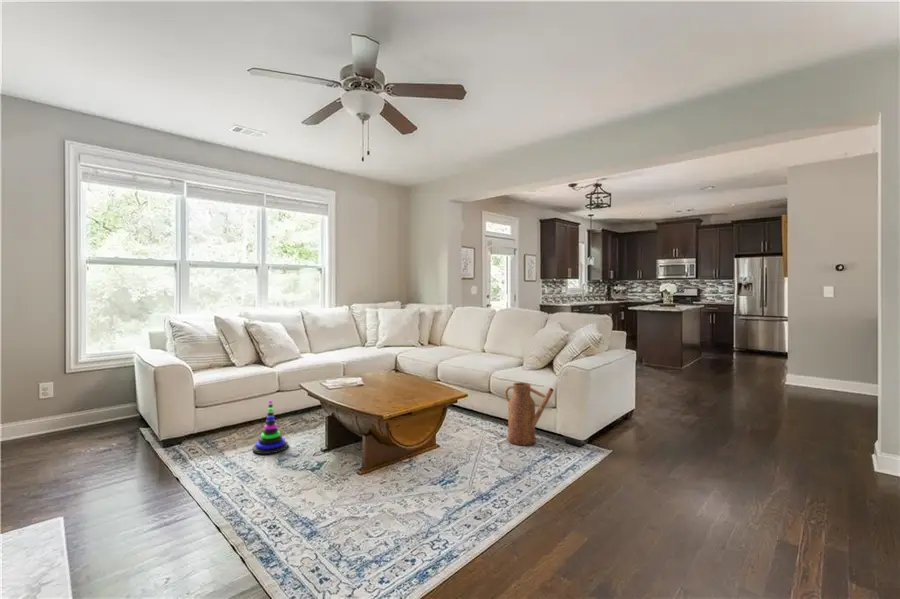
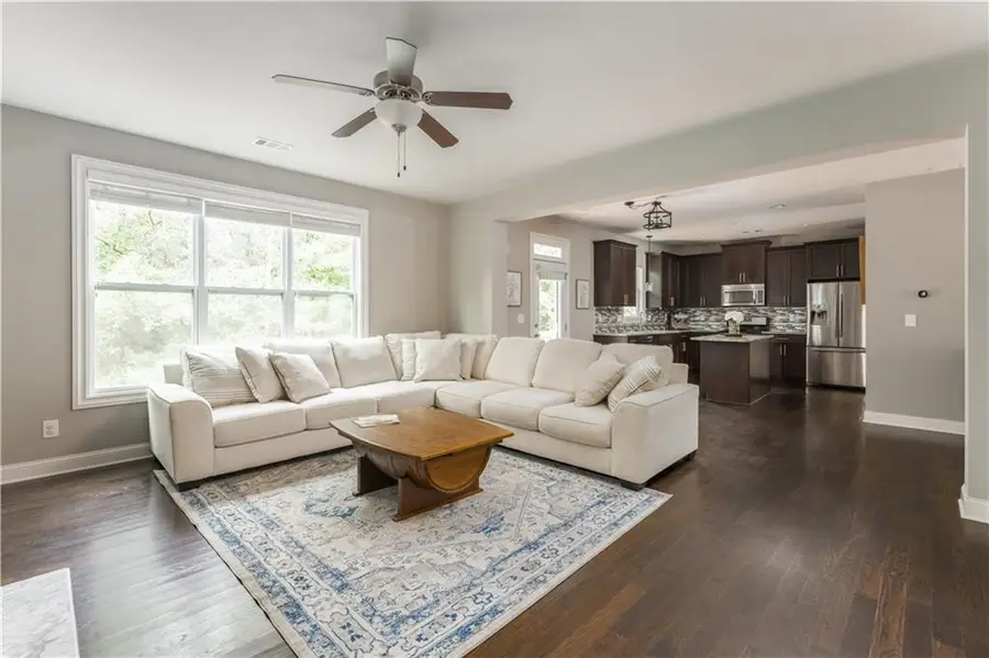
- watering can (528, 413)
- stacking toy (270, 424)
